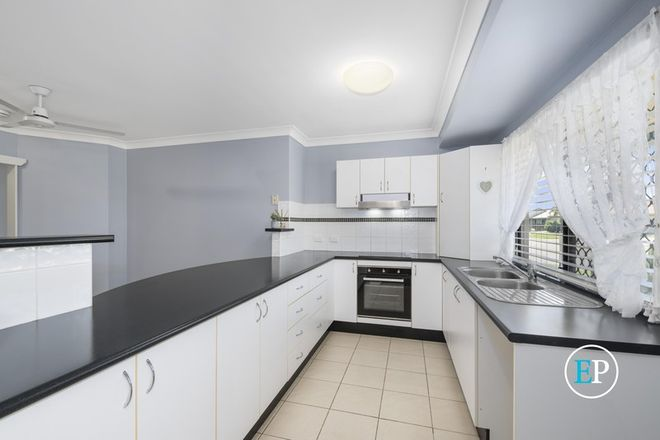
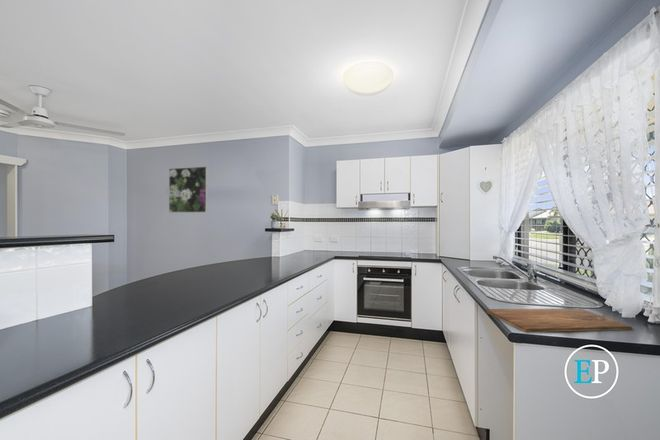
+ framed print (187, 190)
+ cutting board (554, 318)
